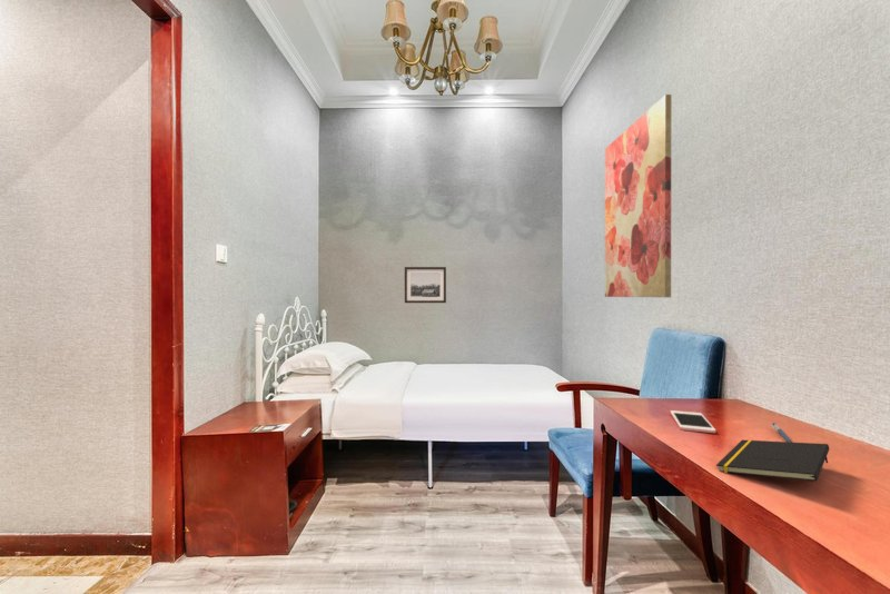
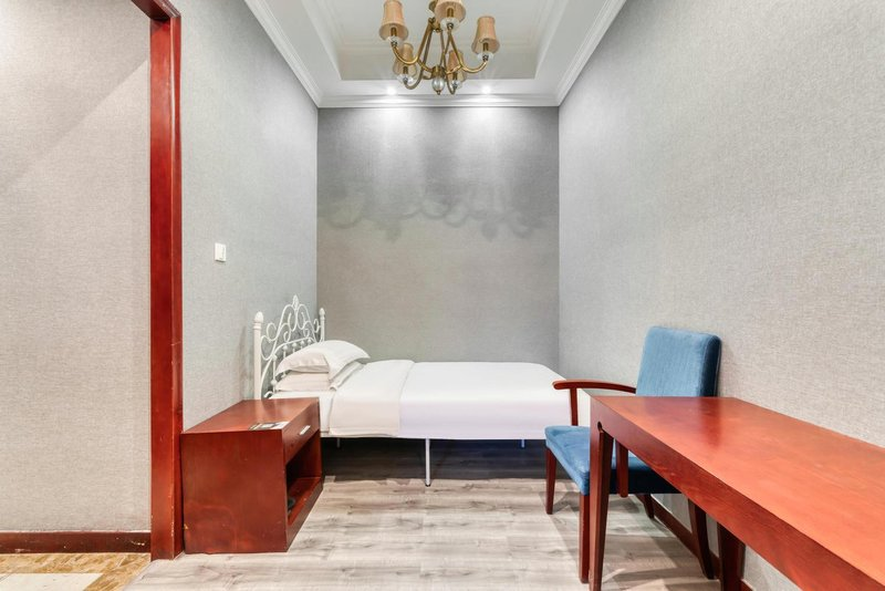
- wall art (632, 211)
- cell phone (691, 420)
- notepad (773, 457)
- wall art (425, 285)
- pen (780, 432)
